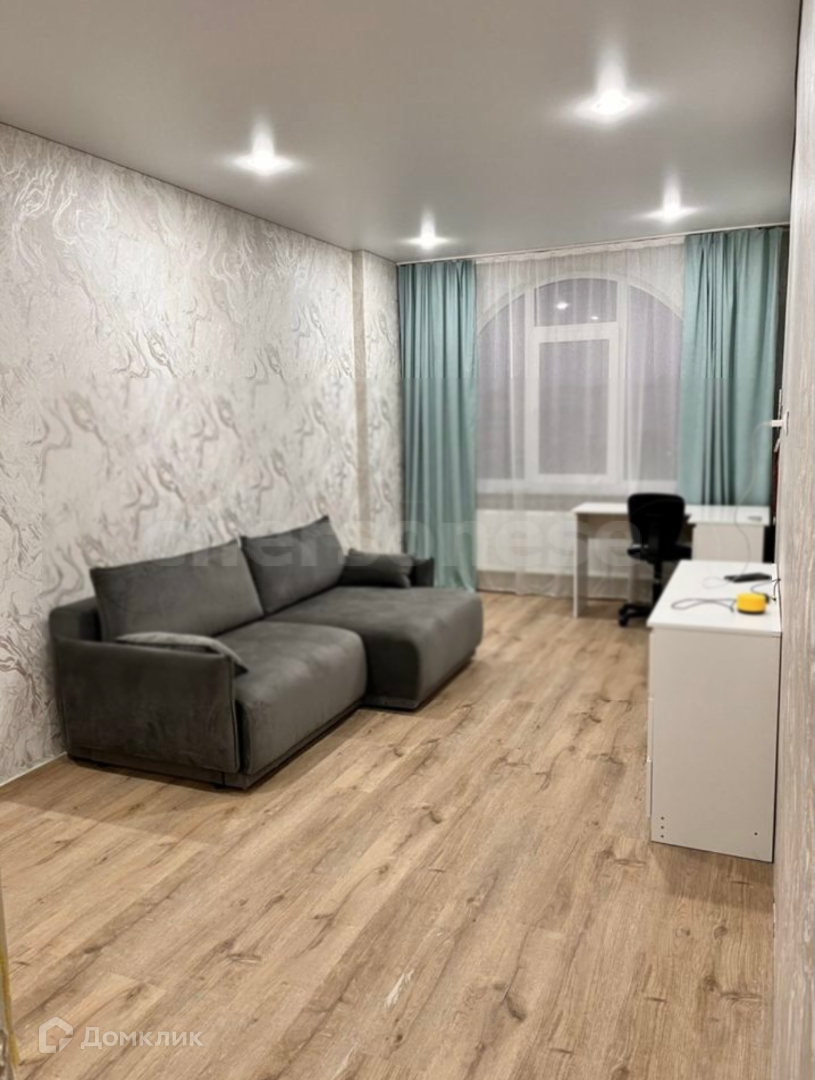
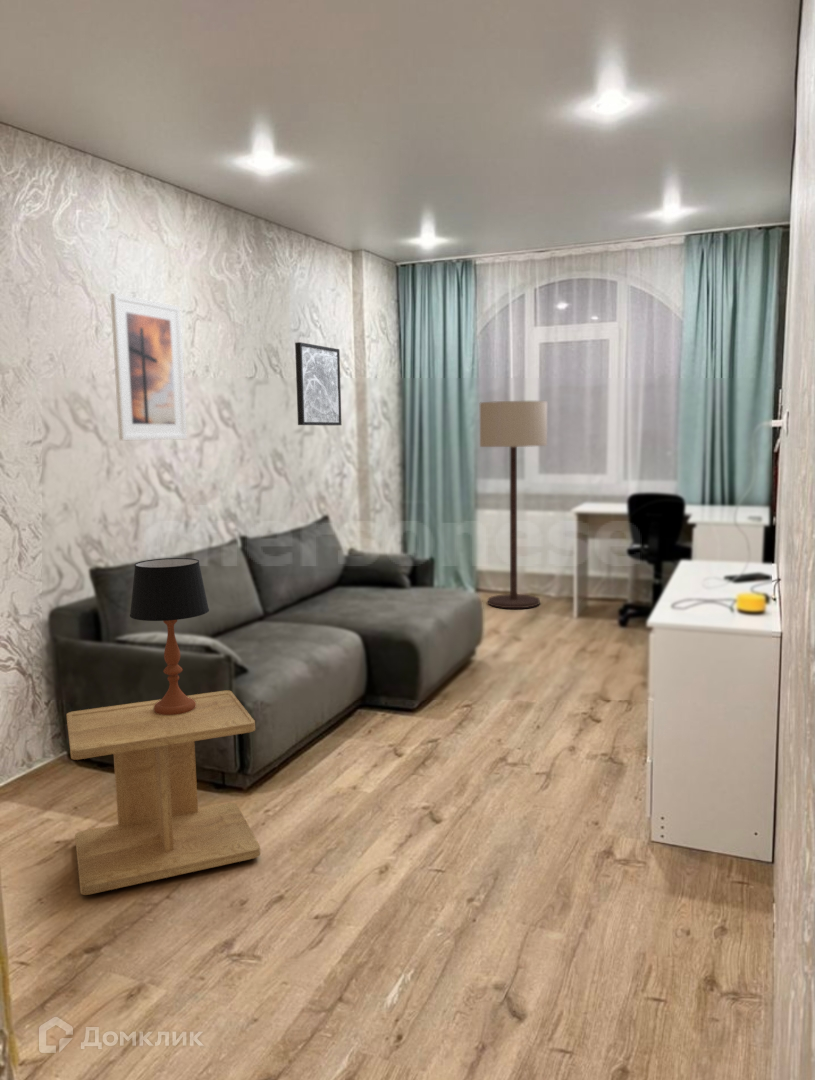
+ wall art (319, 385)
+ side table (162, 785)
+ table lamp (171, 634)
+ floor lamp (513, 504)
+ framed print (150, 370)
